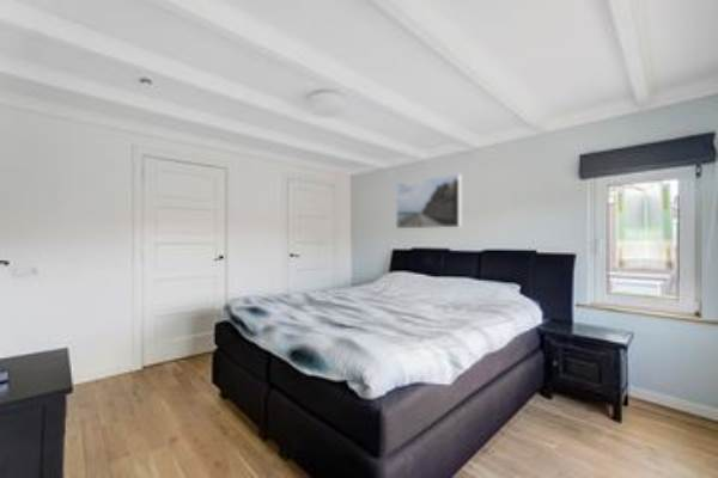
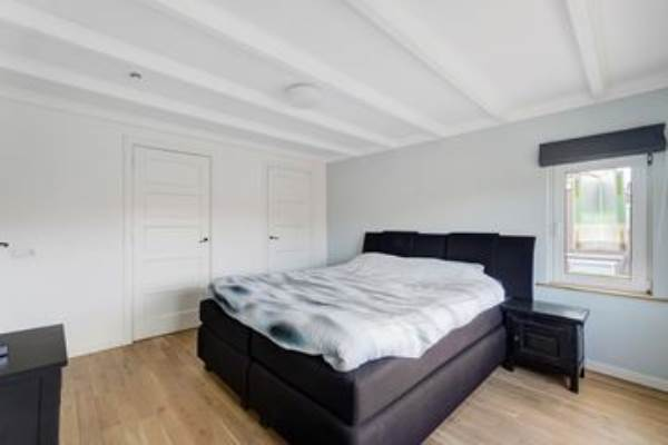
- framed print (426, 203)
